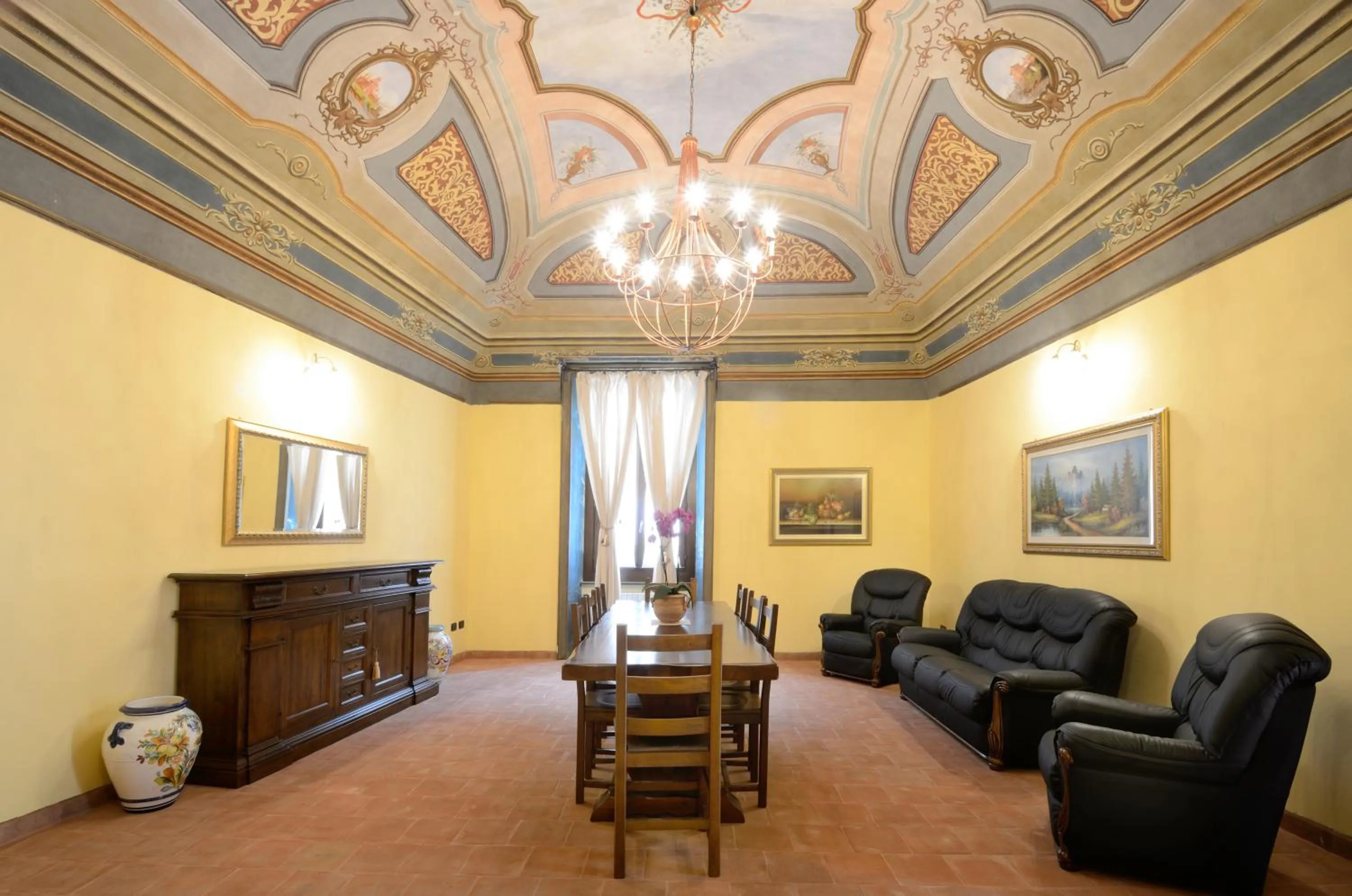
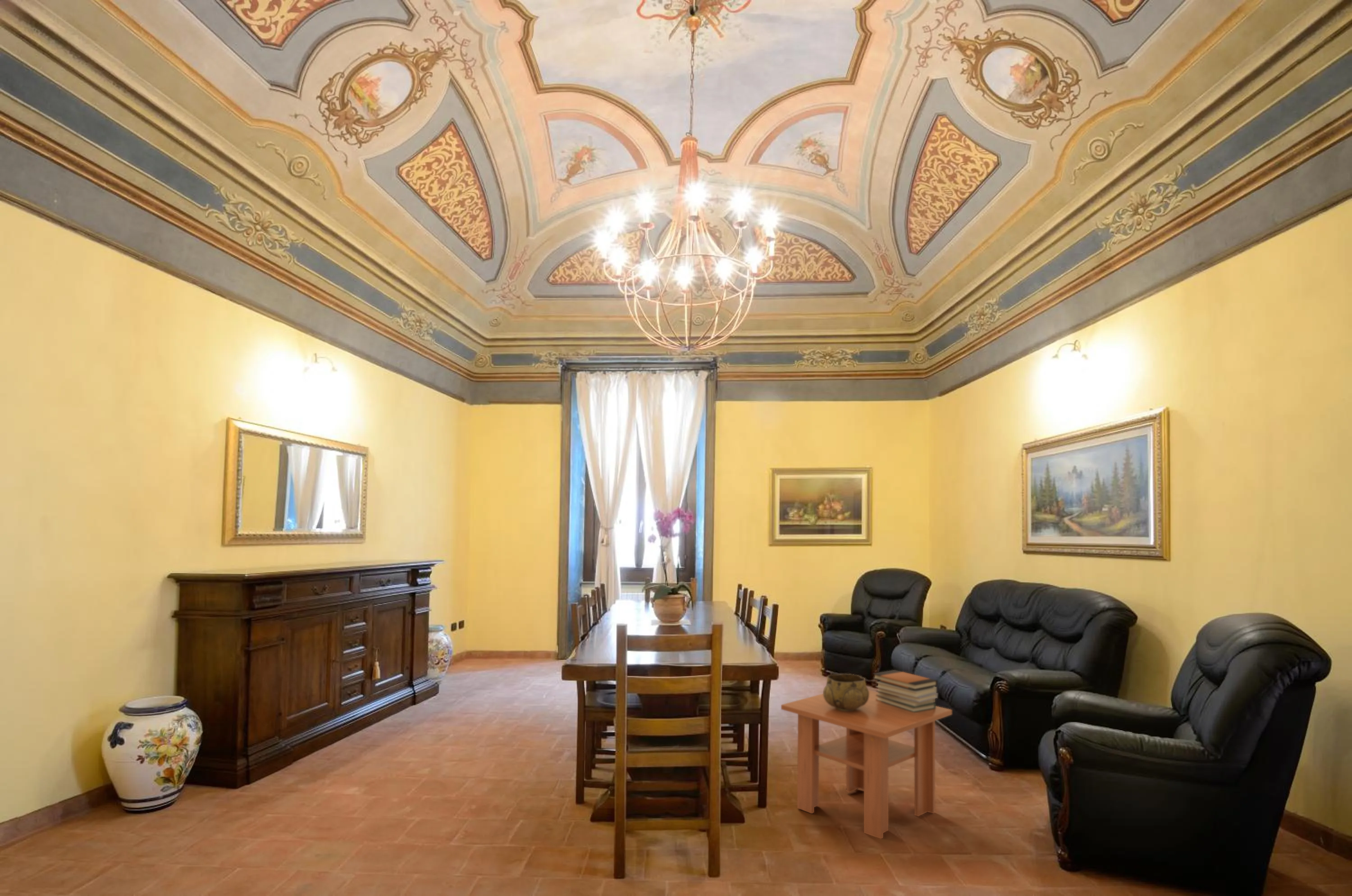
+ coffee table (866, 759)
+ decorative bowl (846, 692)
+ book stack (905, 690)
